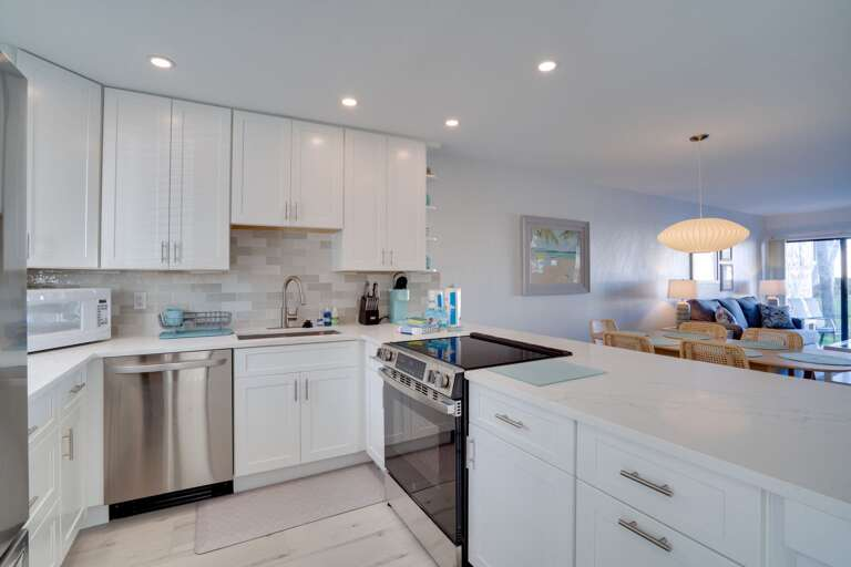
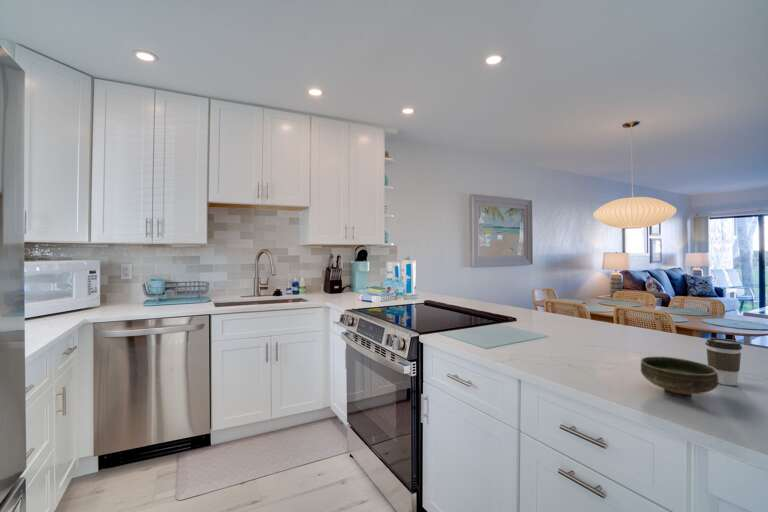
+ bowl (677, 379)
+ coffee cup (723, 361)
